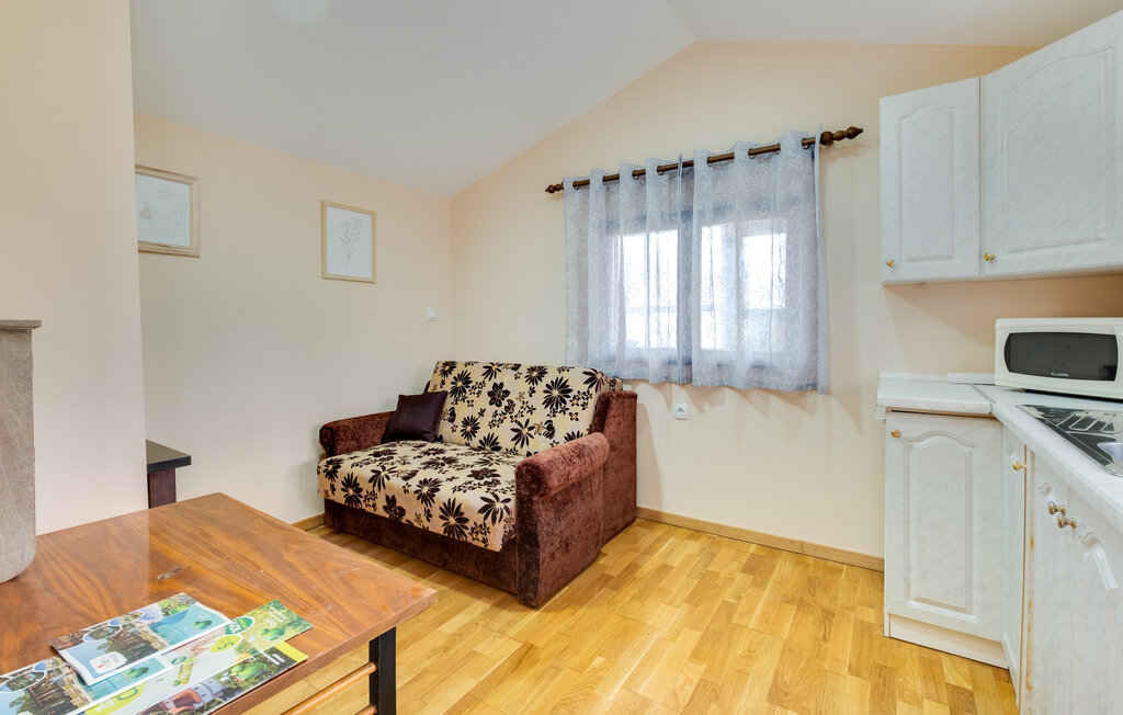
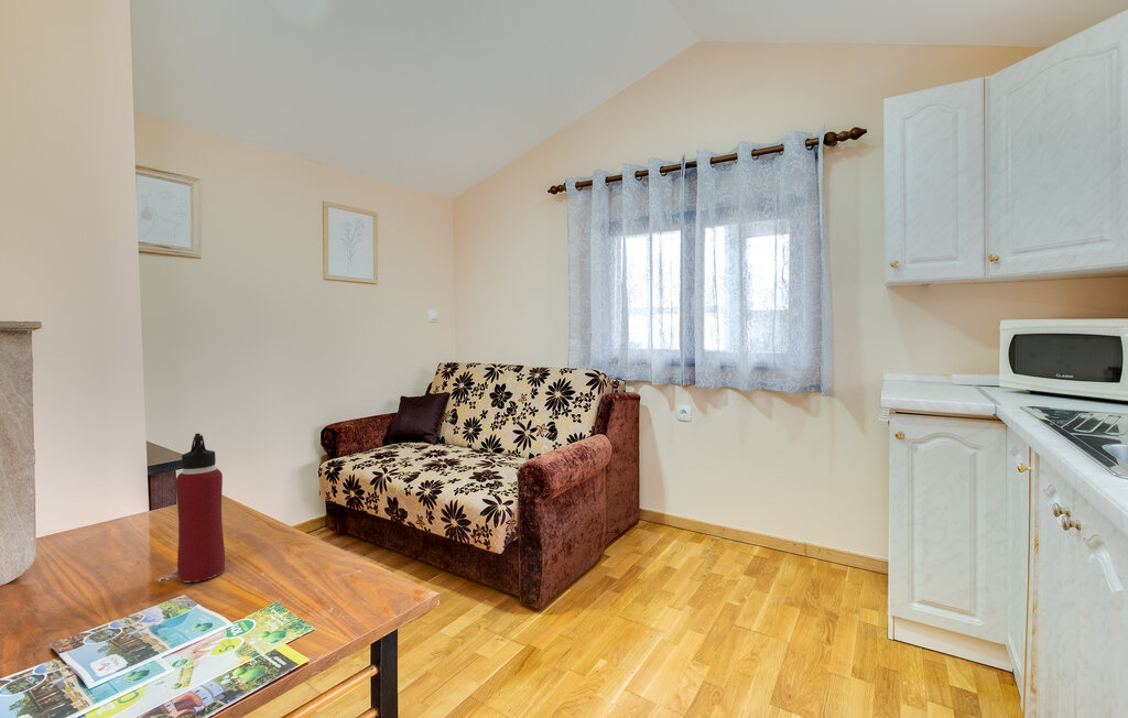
+ water bottle (199, 503)
